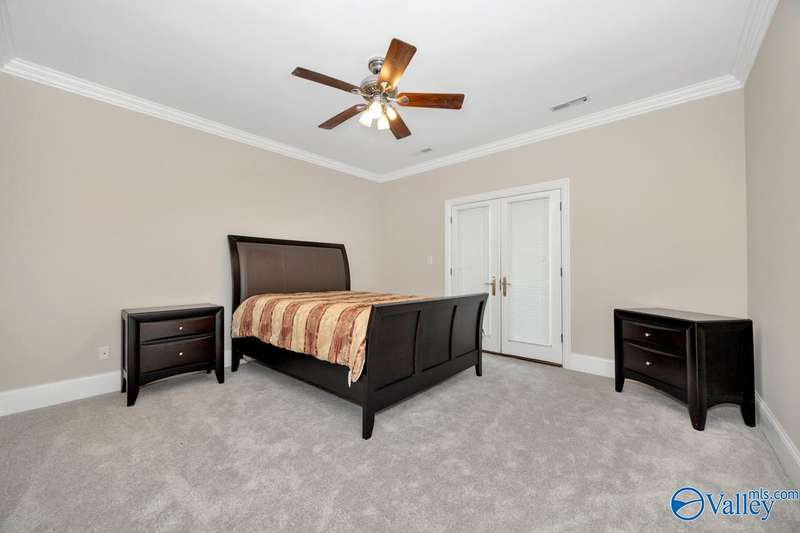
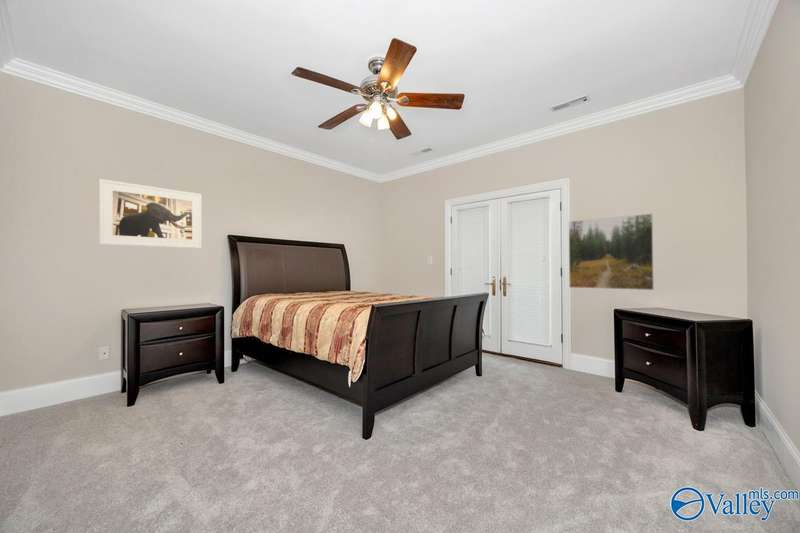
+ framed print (608, 253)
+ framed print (155, 216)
